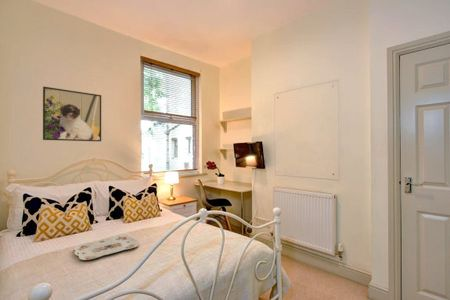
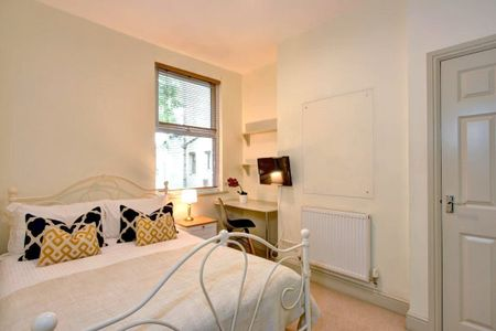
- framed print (74, 115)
- serving tray (107, 246)
